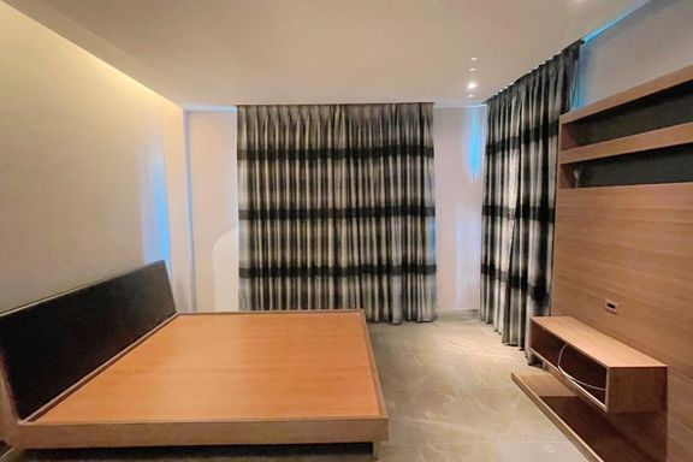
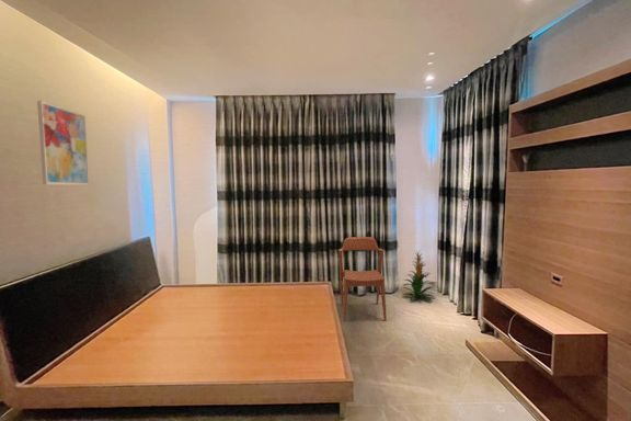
+ chair (362, 276)
+ indoor plant (418, 273)
+ wall art (66, 147)
